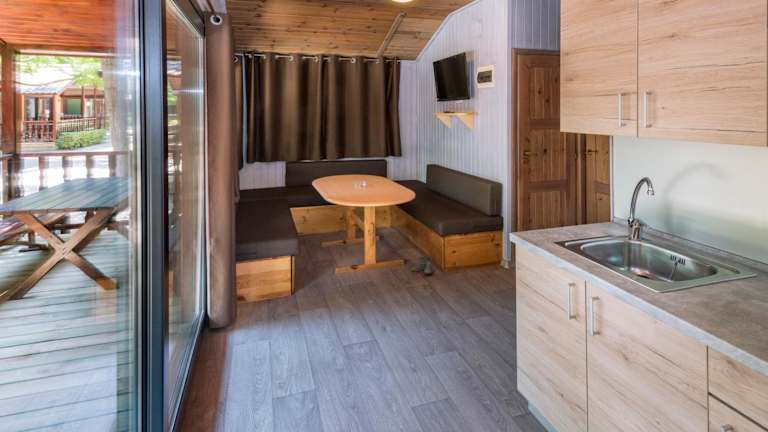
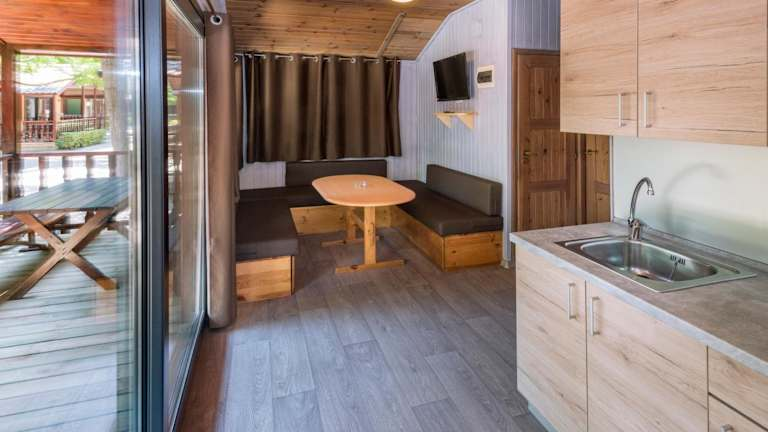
- boots (423, 264)
